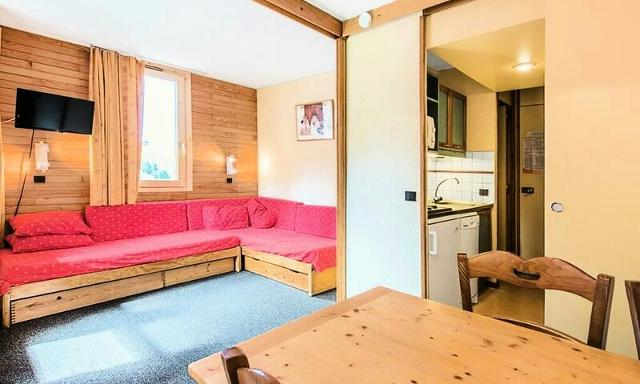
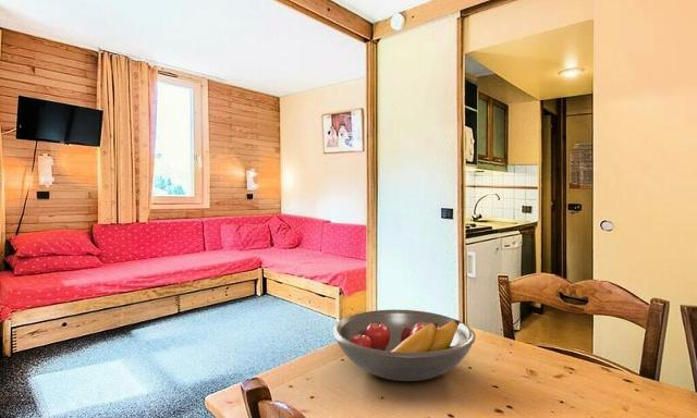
+ fruit bowl (402, 342)
